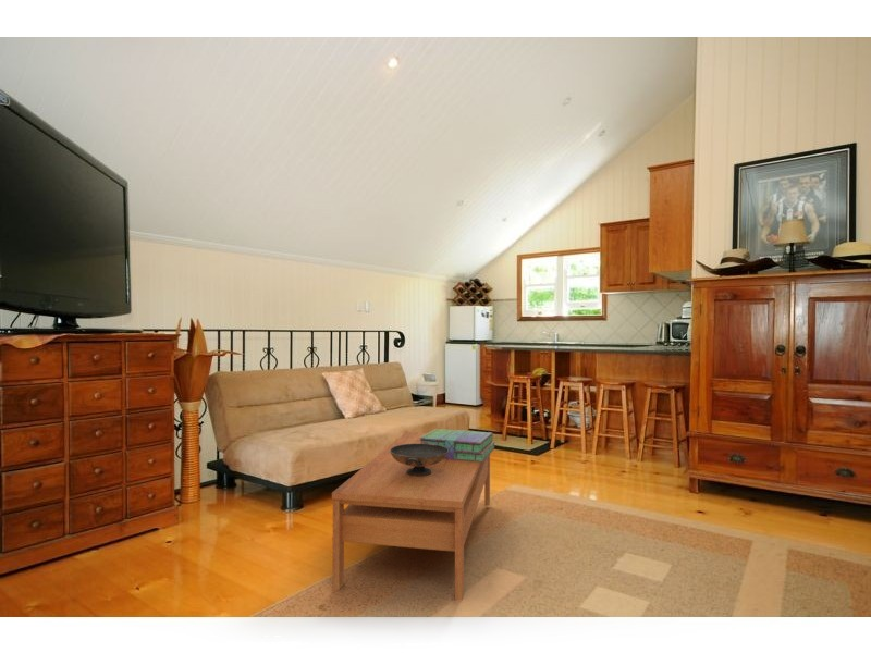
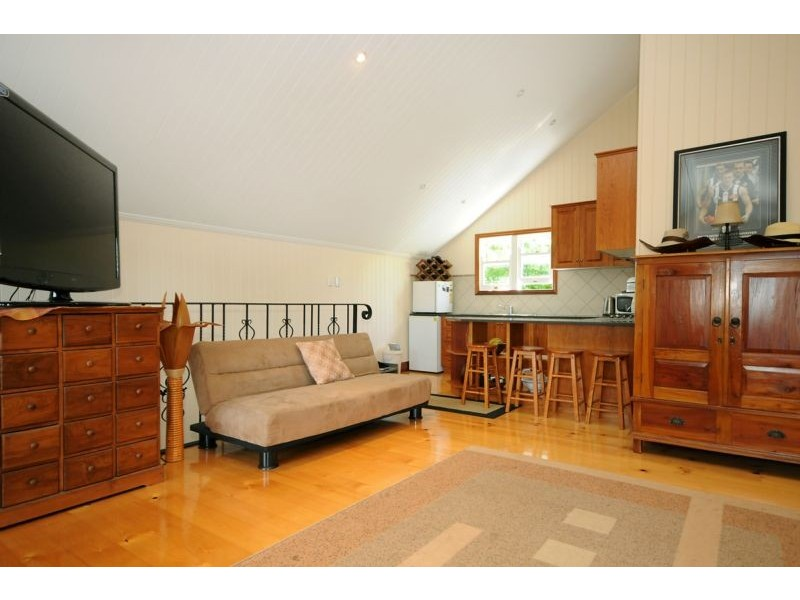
- coffee table (427, 498)
- stack of books (456, 443)
- decorative bowl (419, 460)
